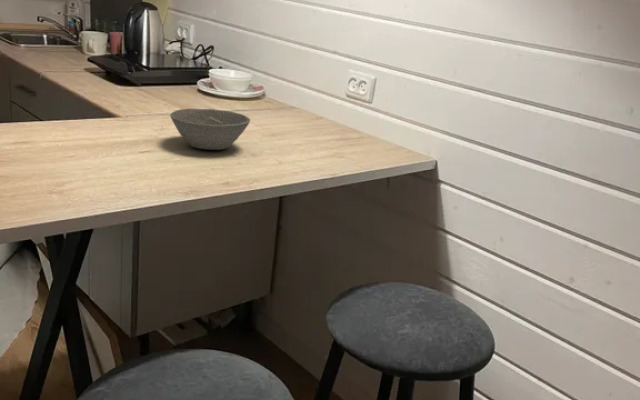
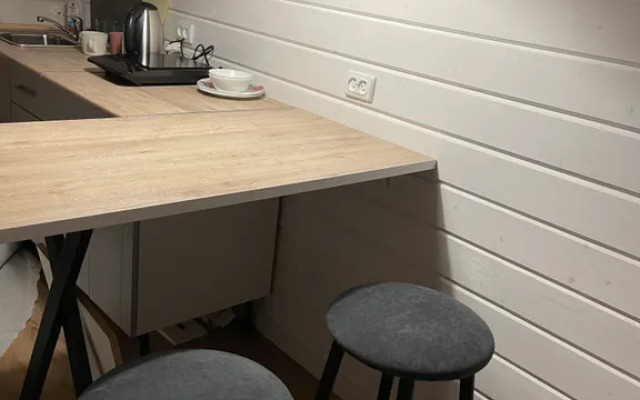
- bowl (209, 130)
